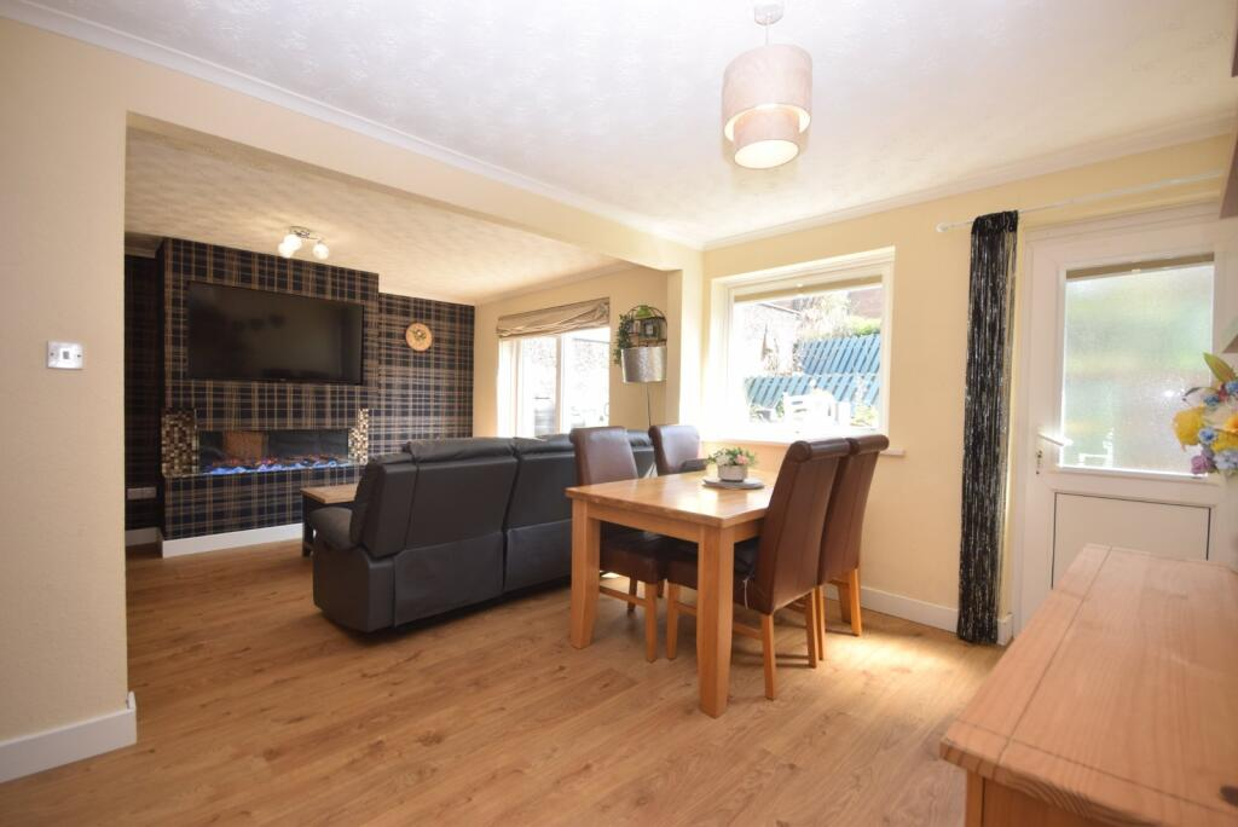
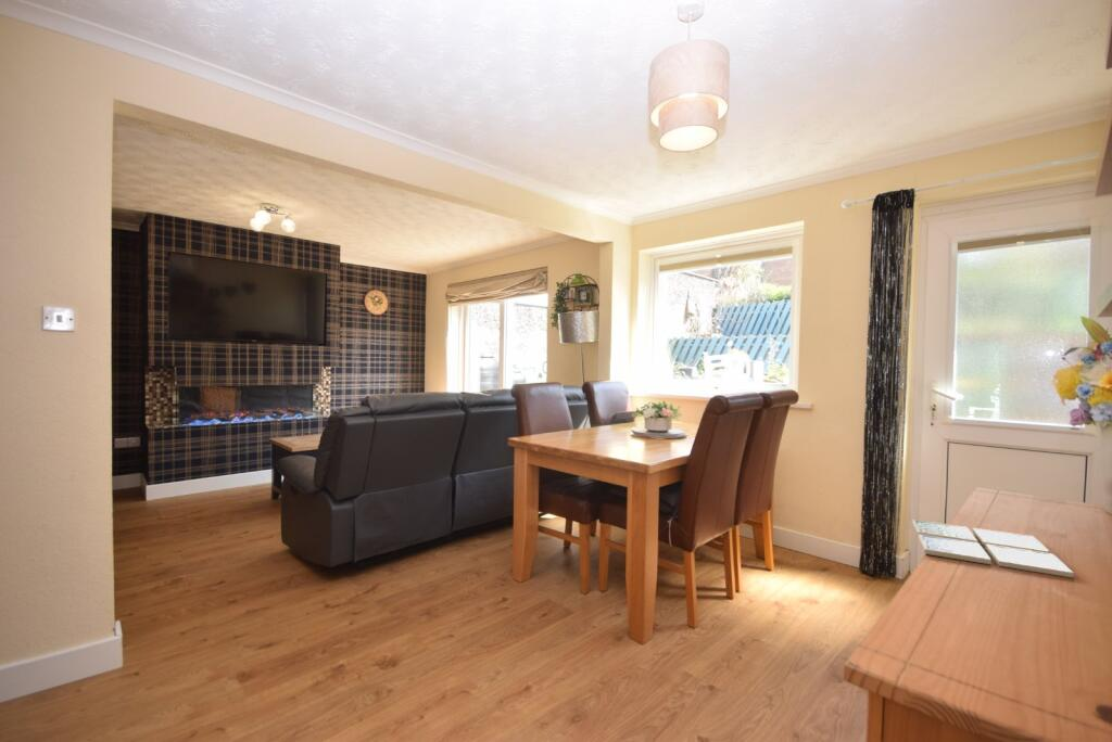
+ drink coaster (982, 543)
